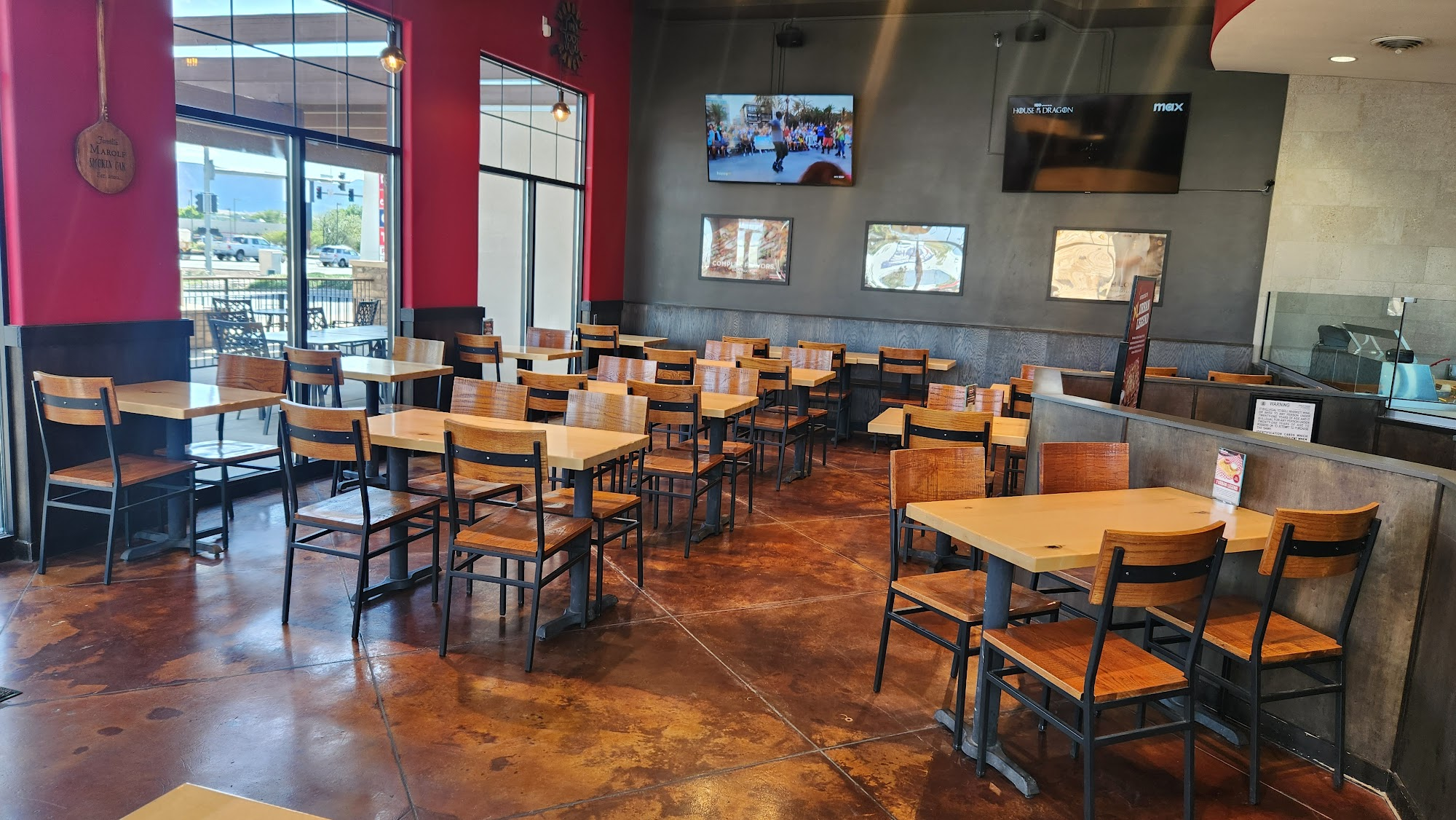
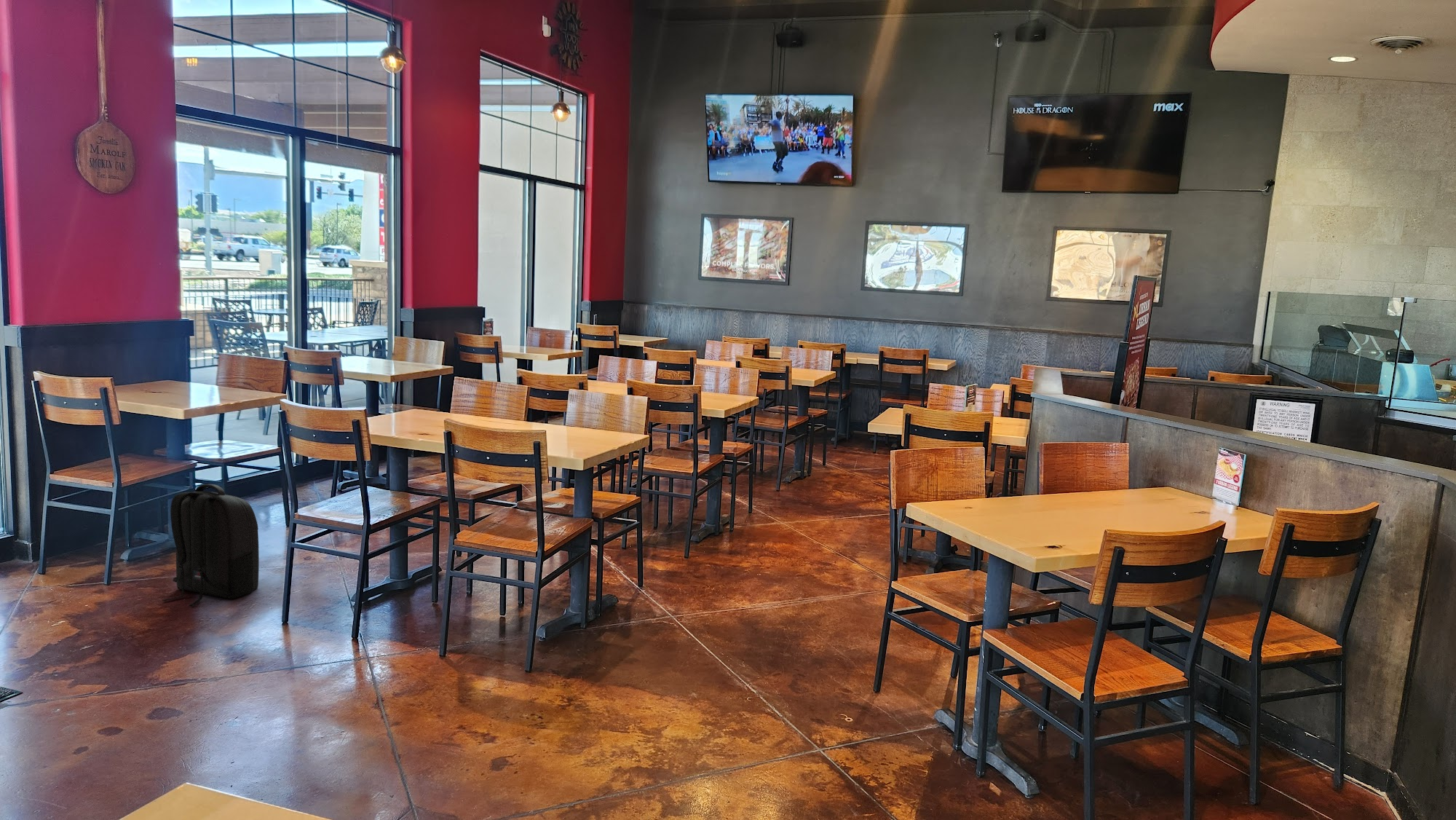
+ backpack (208, 539)
